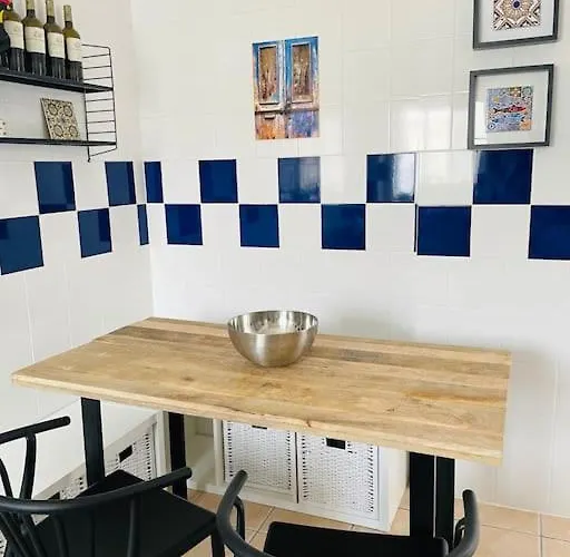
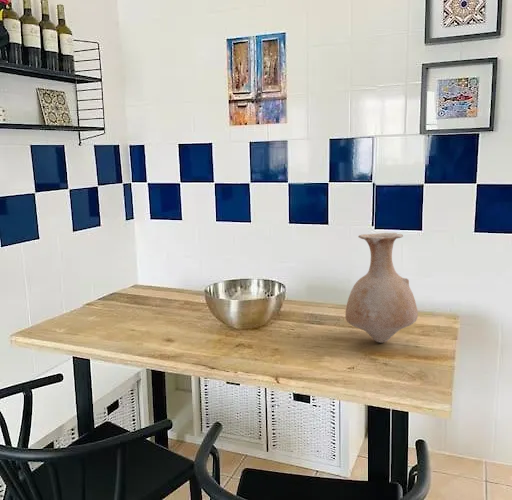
+ vase (381, 288)
